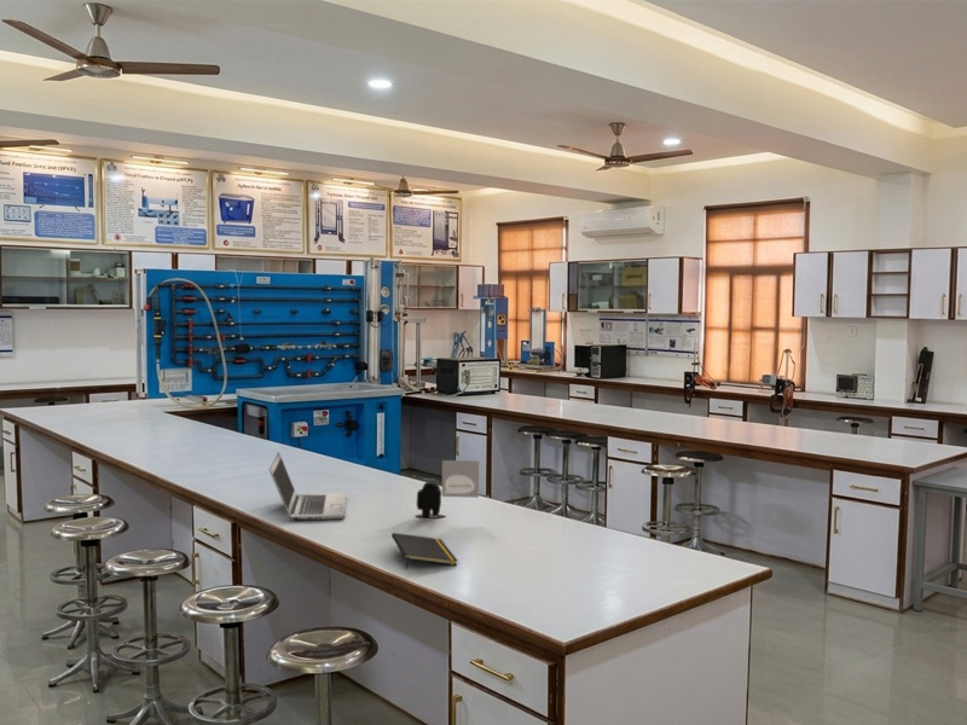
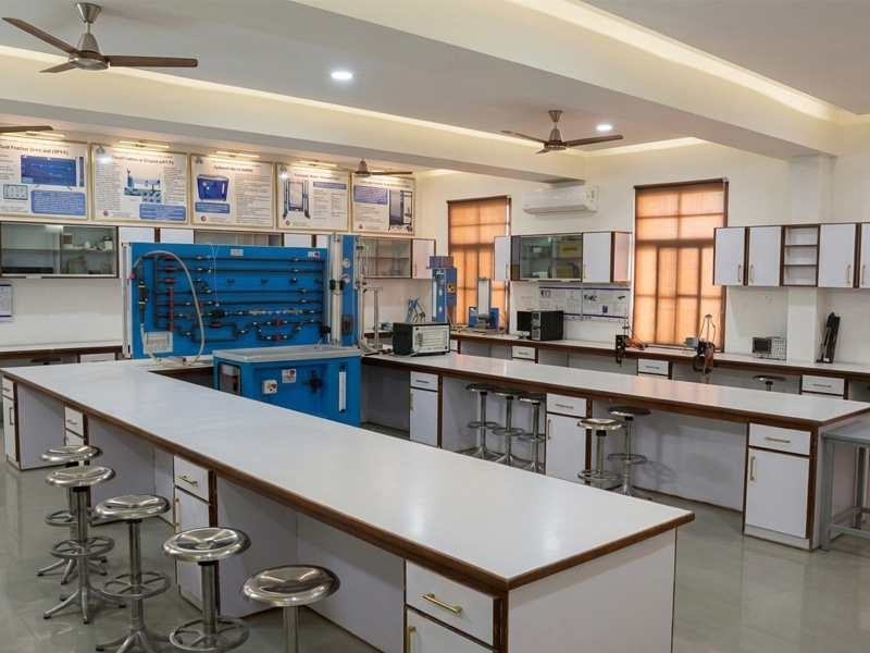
- notepad (423, 547)
- speaker (445, 487)
- laptop (309, 494)
